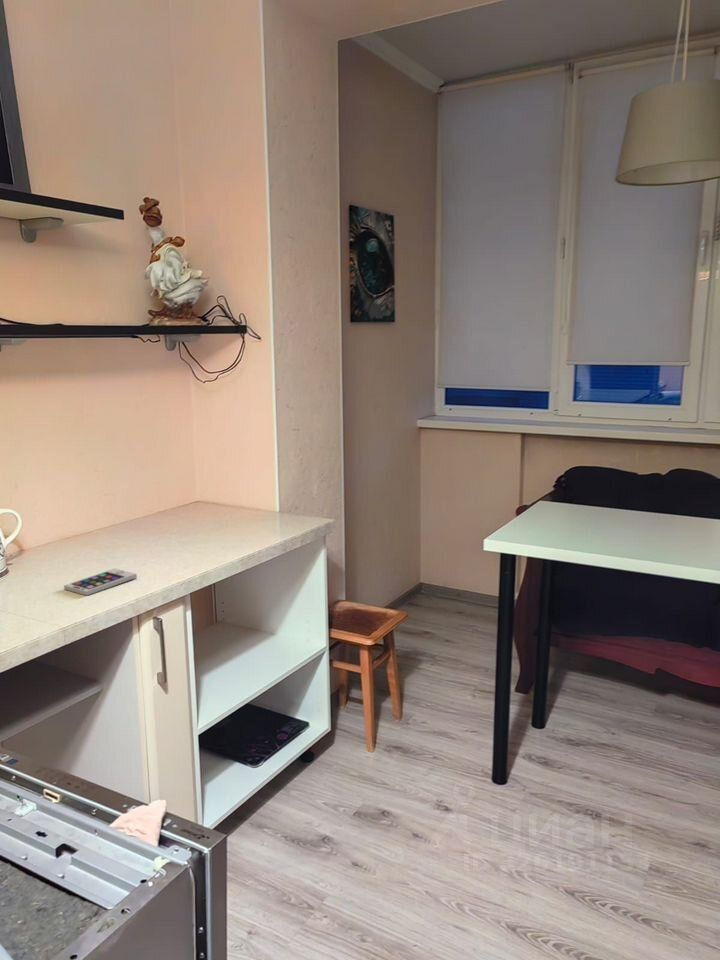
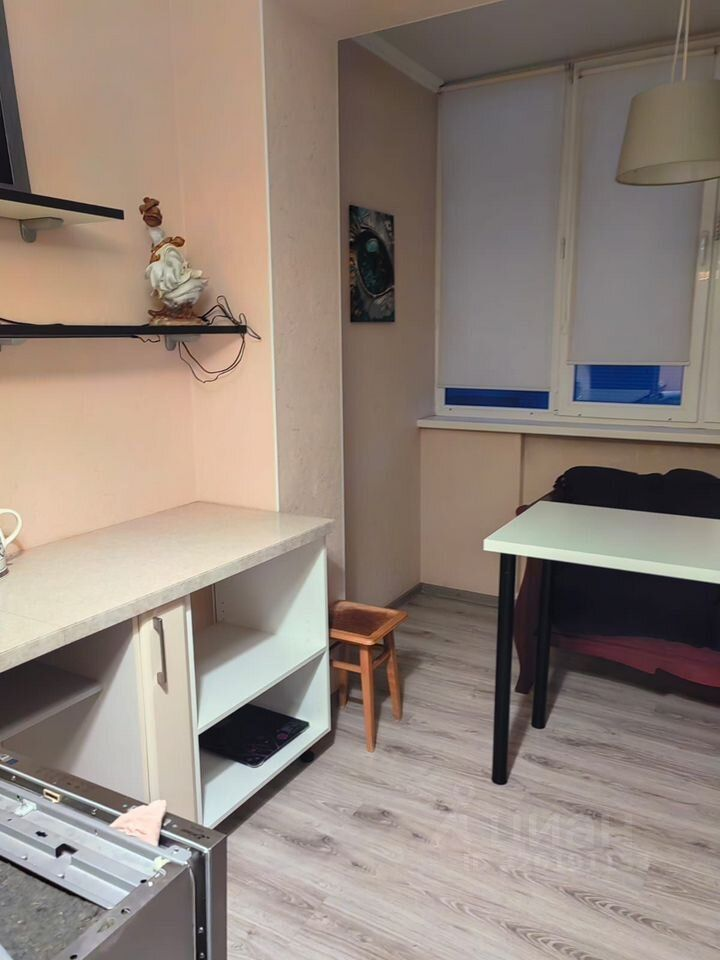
- smartphone (101, 581)
